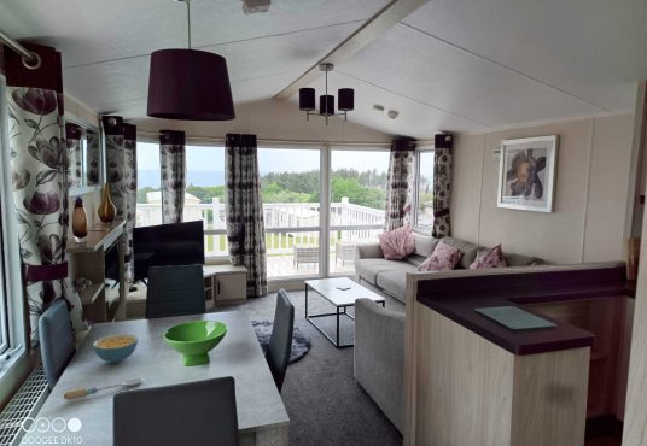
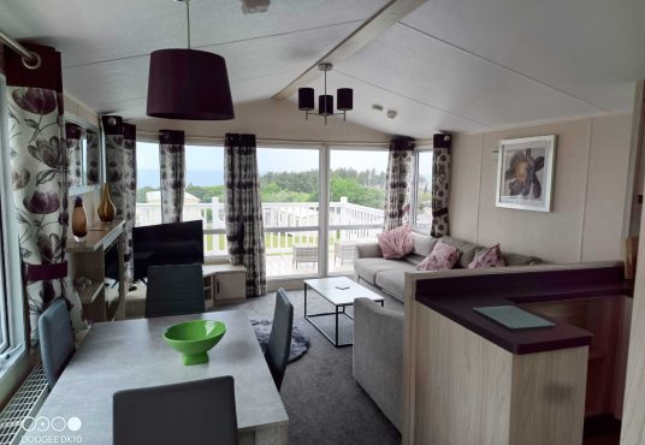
- spoon (105, 387)
- cereal bowl (116, 351)
